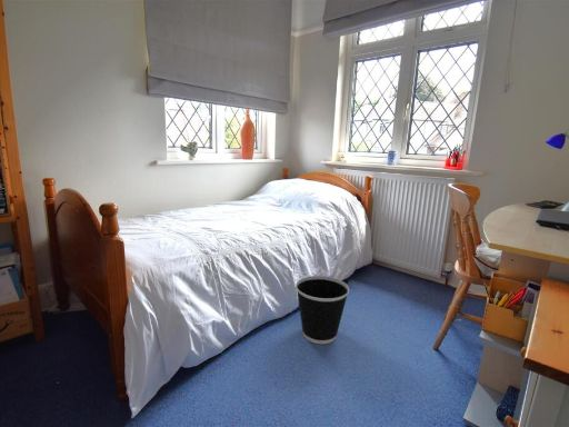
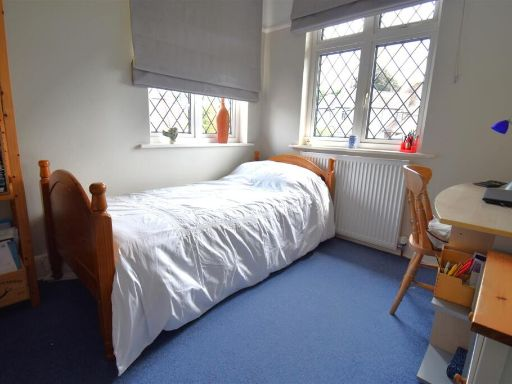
- wastebasket (320, 310)
